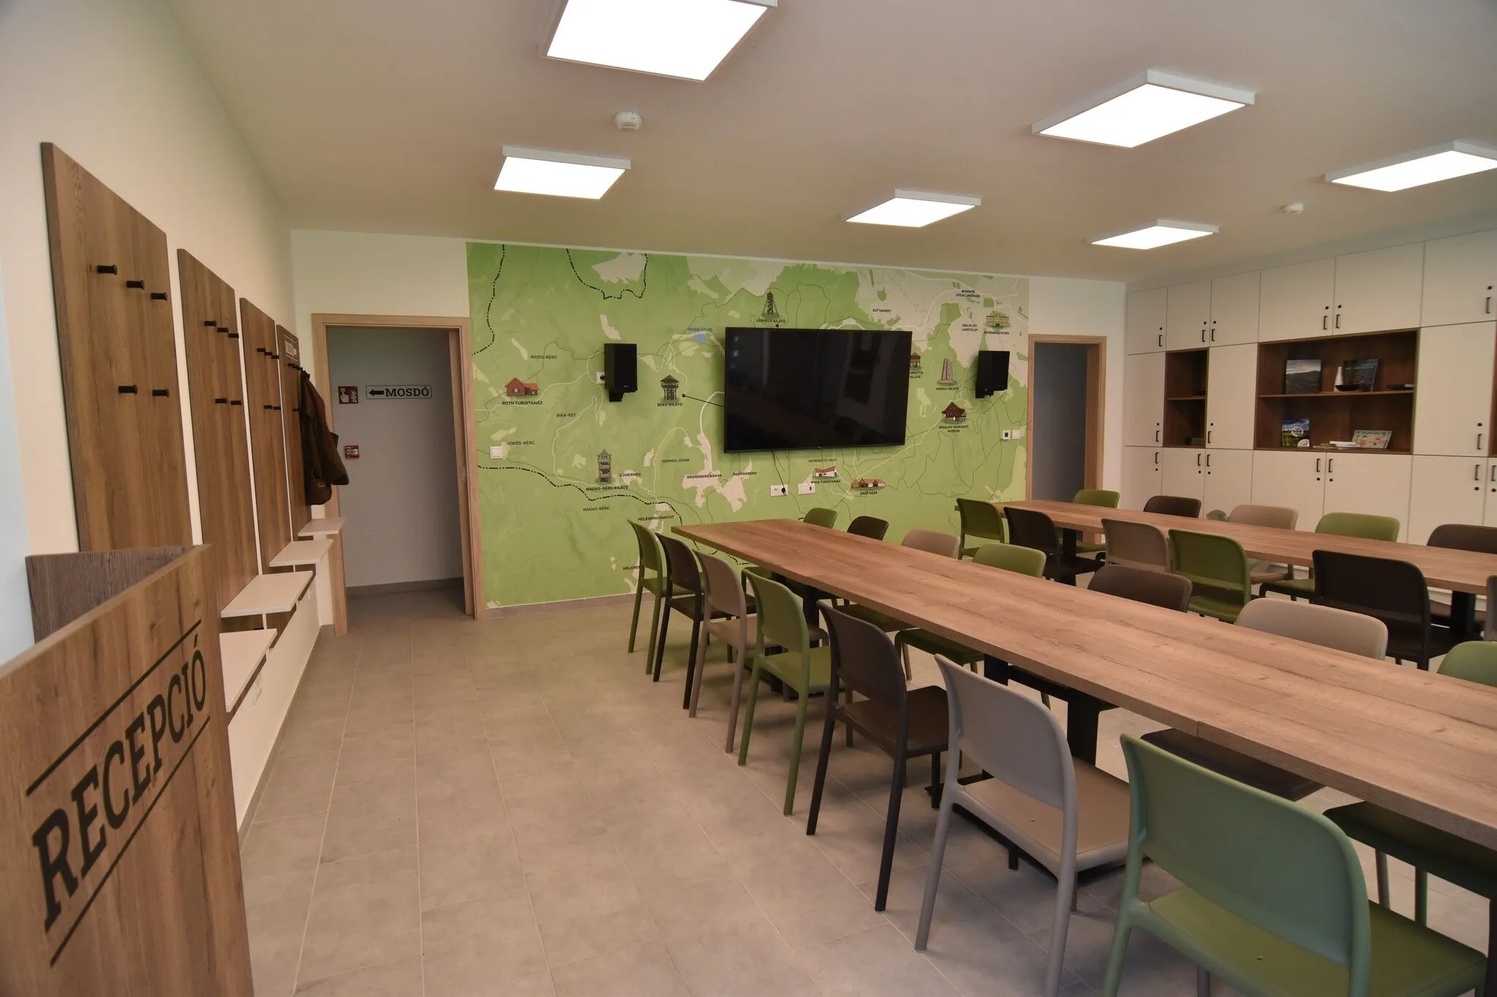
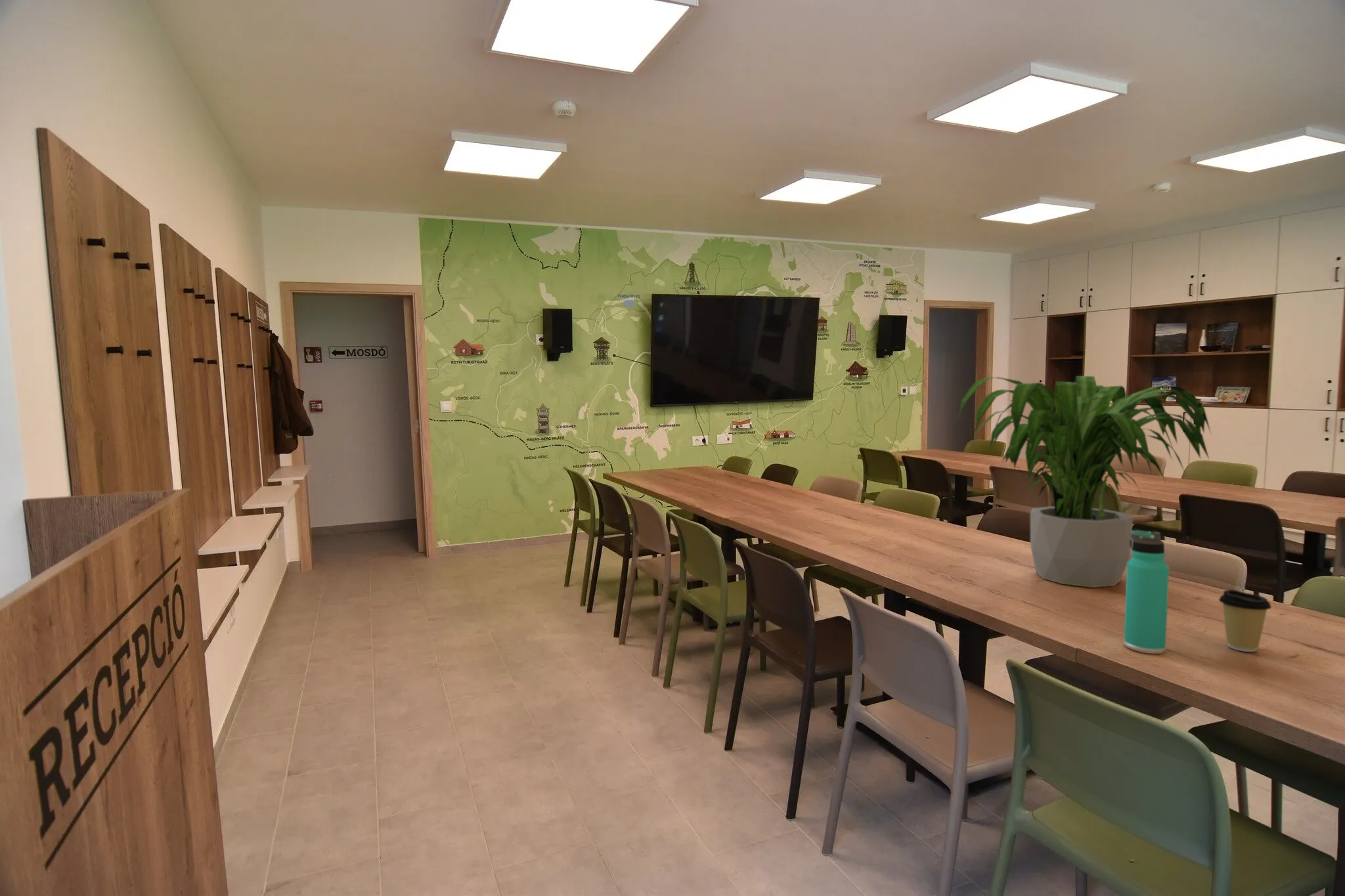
+ coffee cup (1243, 621)
+ potted plant (1070, 477)
+ thermos bottle (1147, 589)
